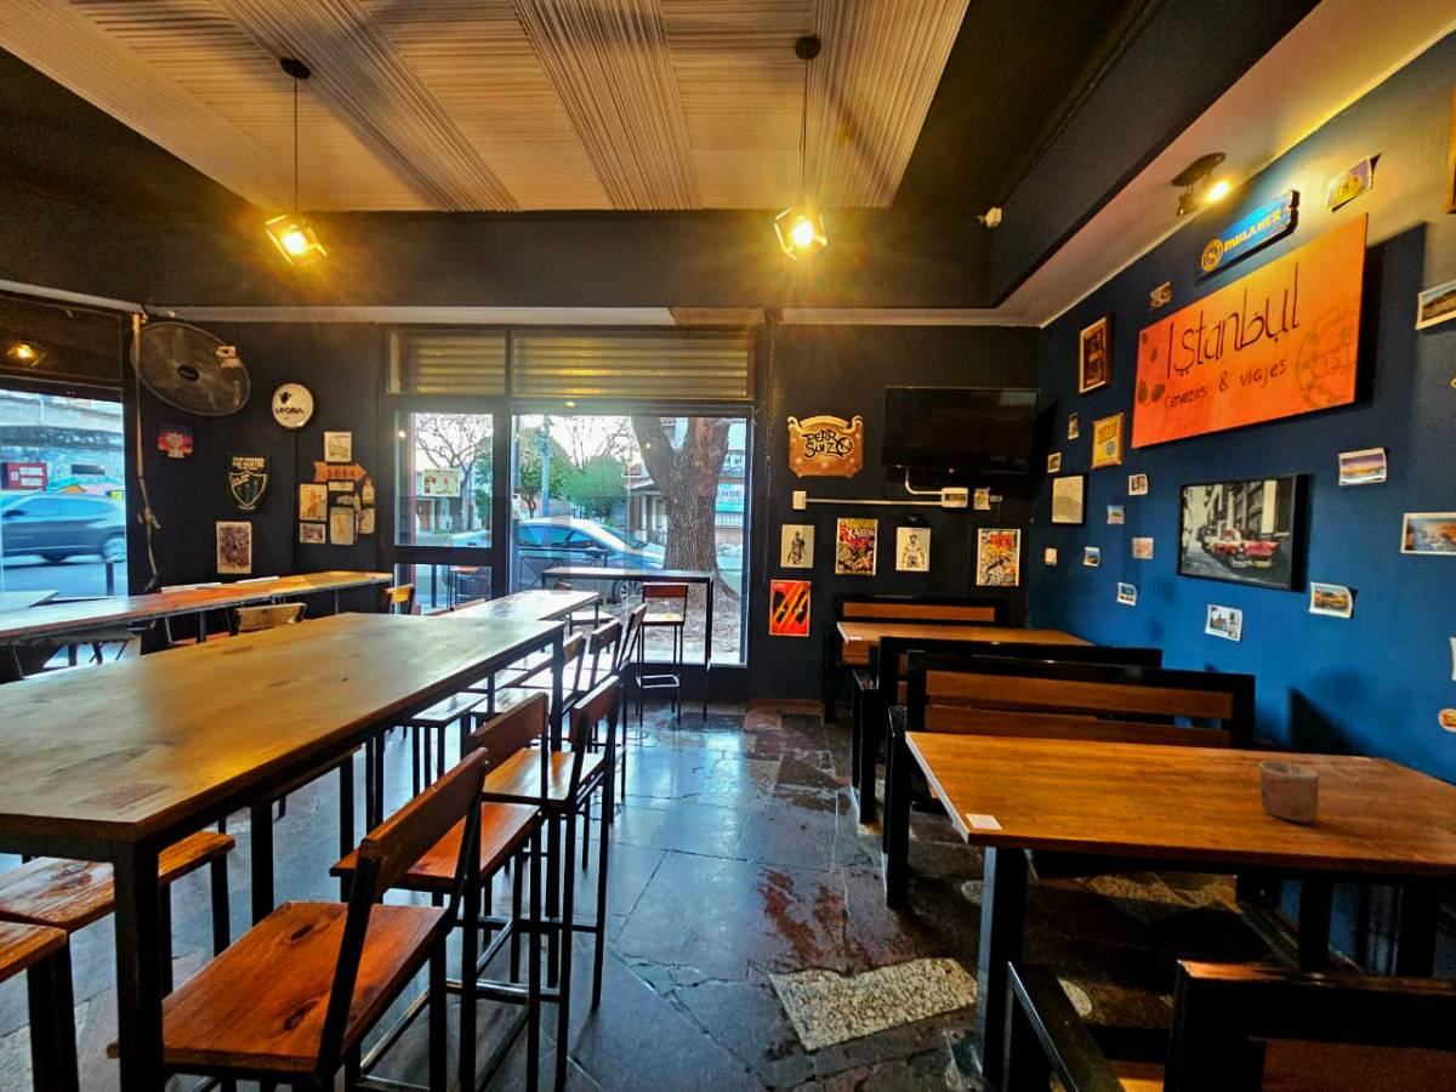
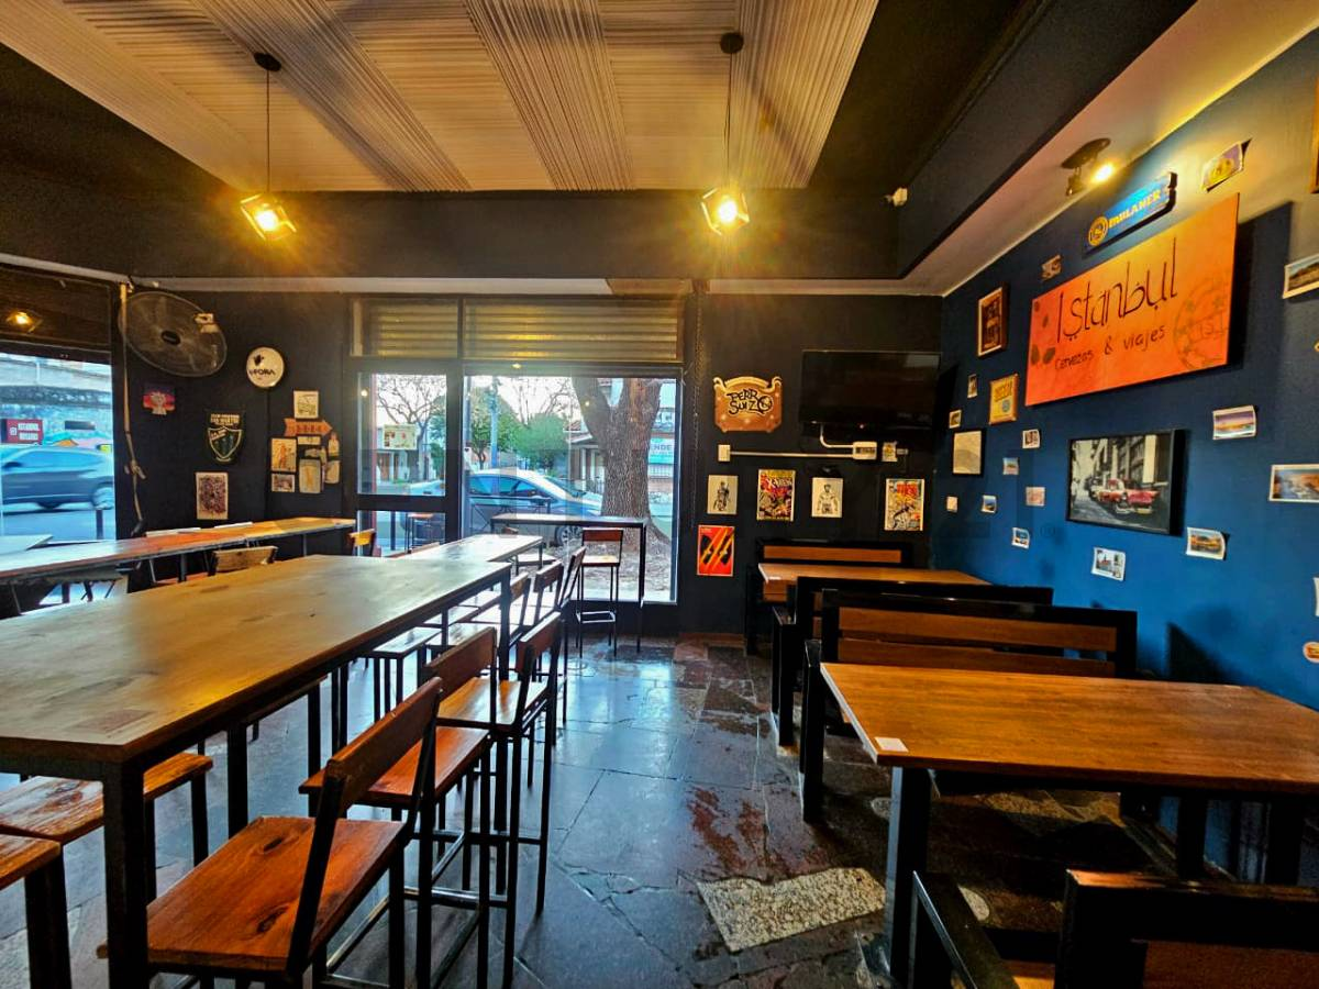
- cup (1286, 791)
